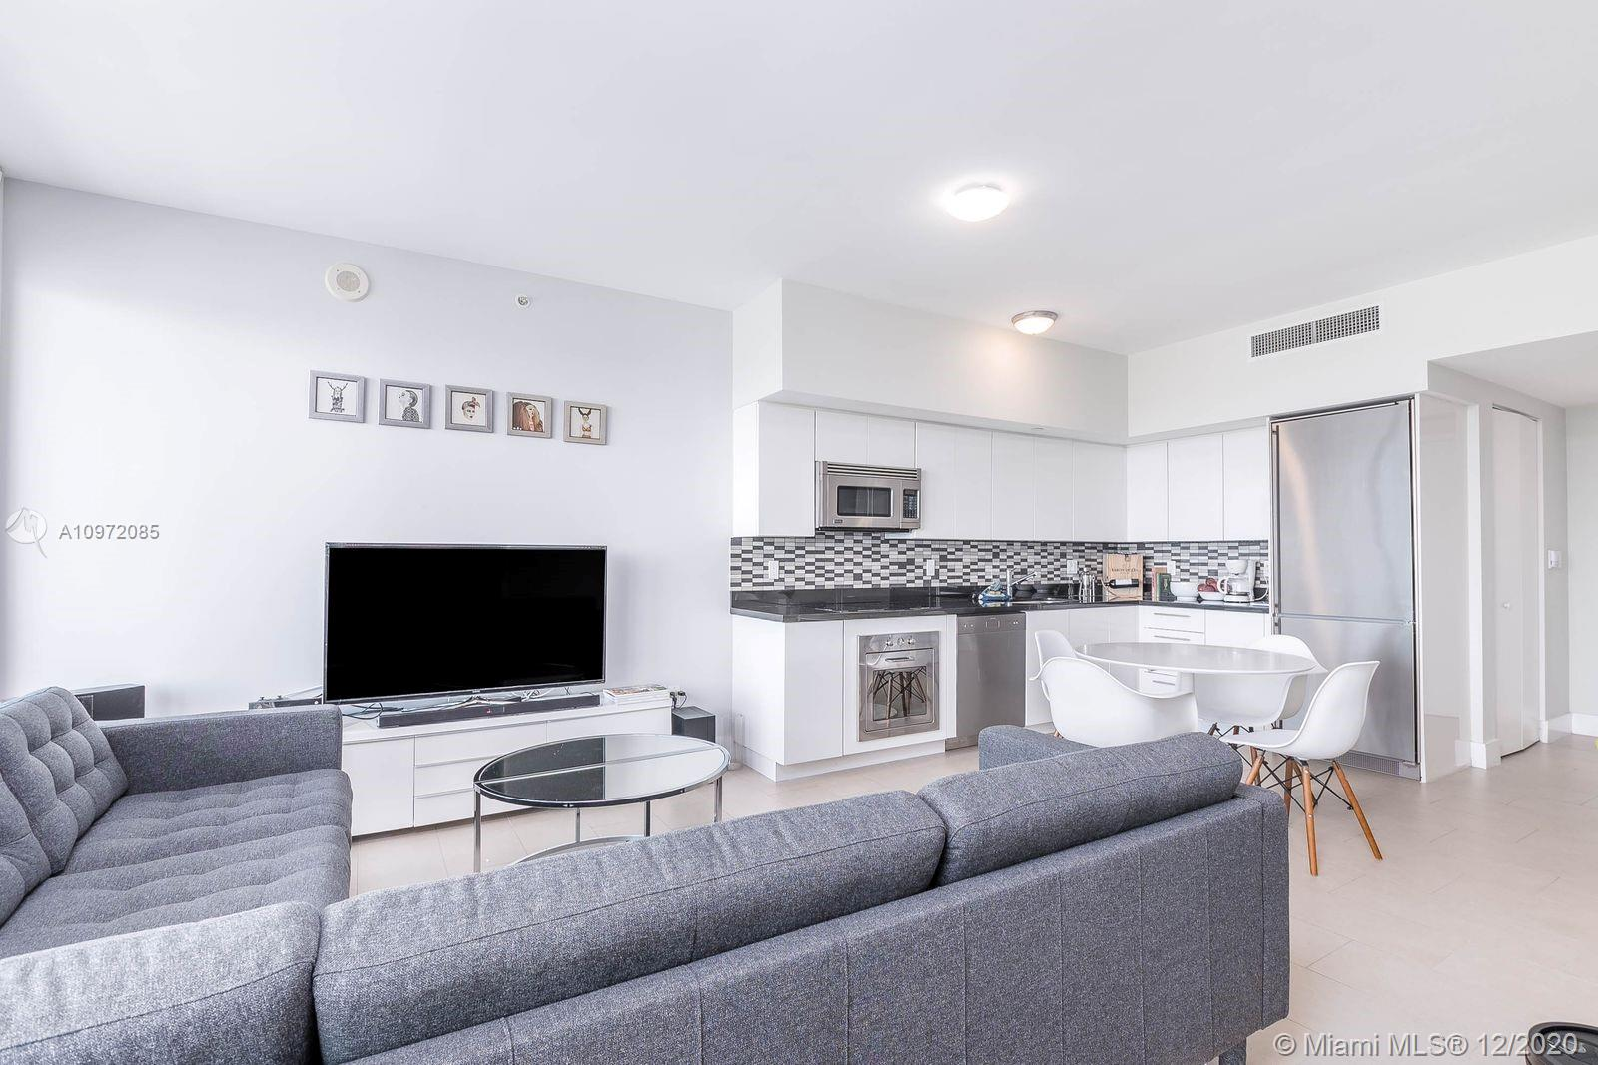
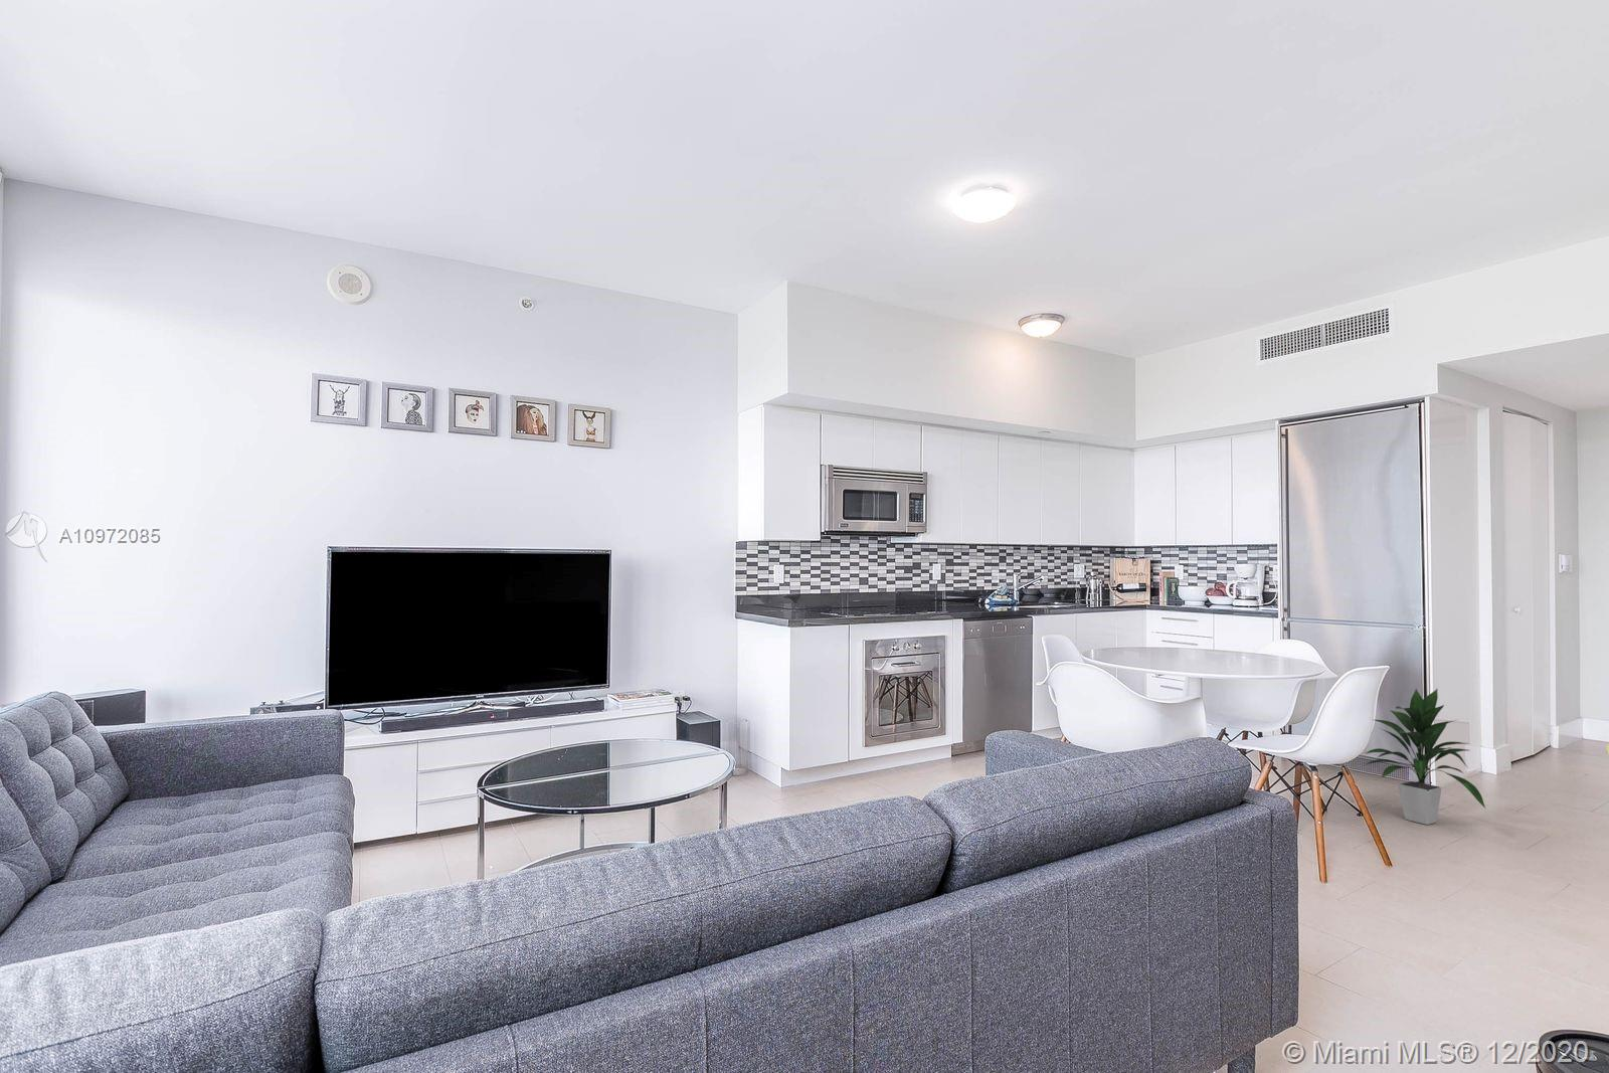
+ indoor plant (1422, 756)
